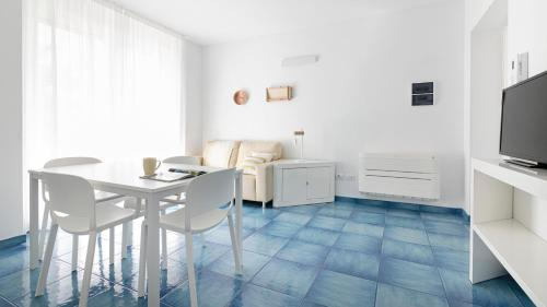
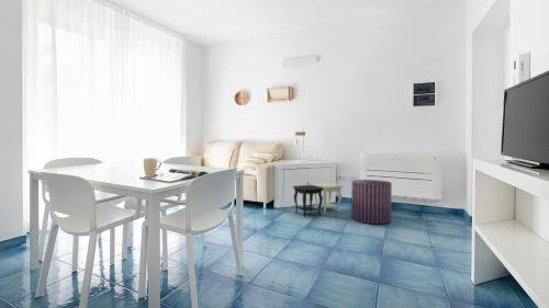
+ side table (316, 198)
+ pouf (370, 199)
